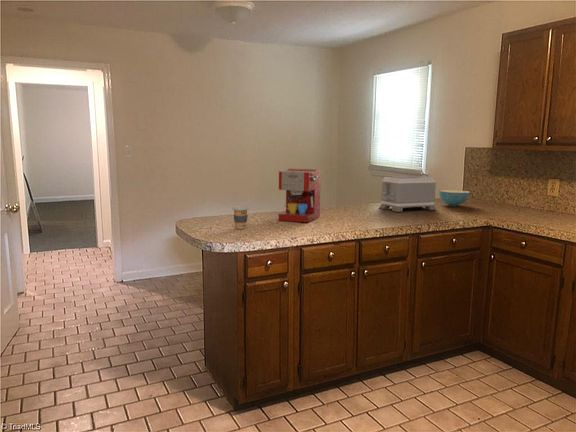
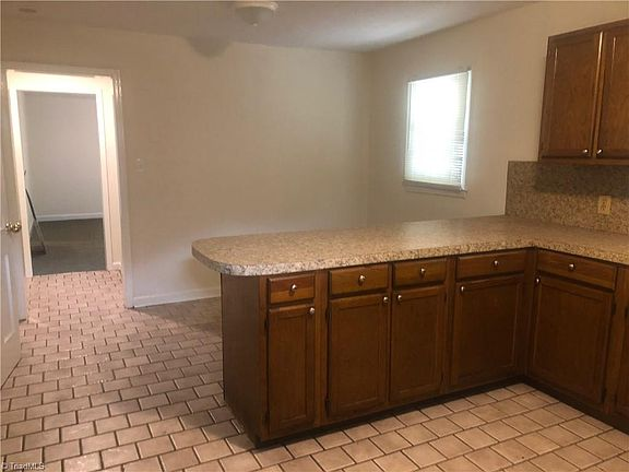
- coffee maker (299, 194)
- coffee cup (240, 217)
- cereal bowl (453, 198)
- toaster (406, 193)
